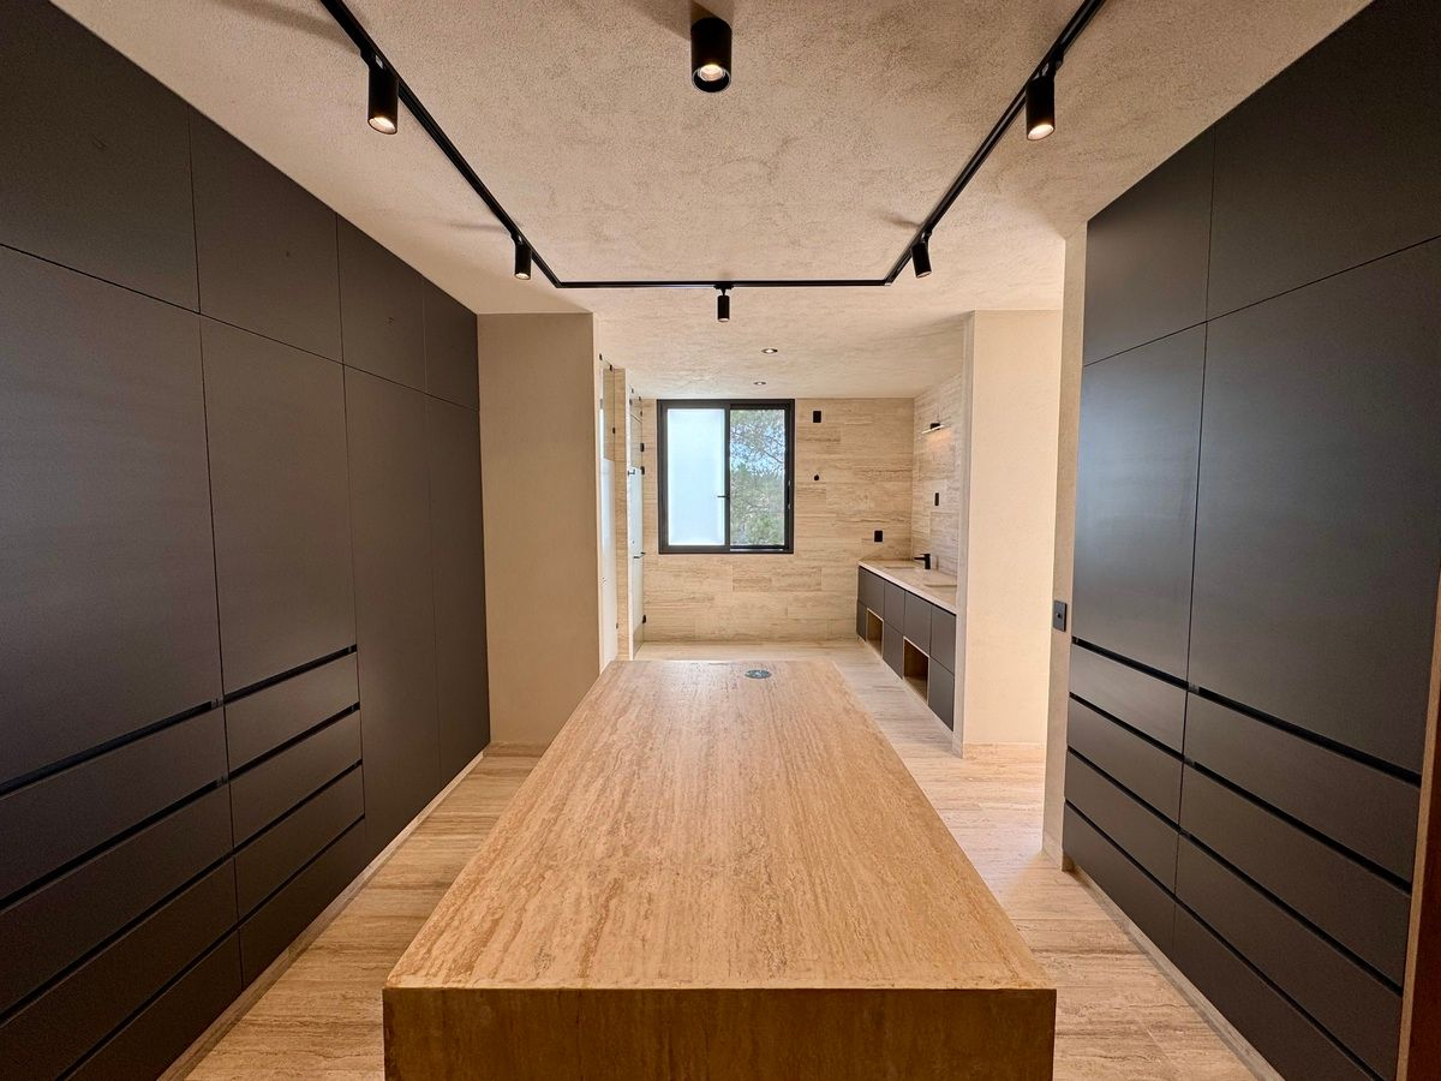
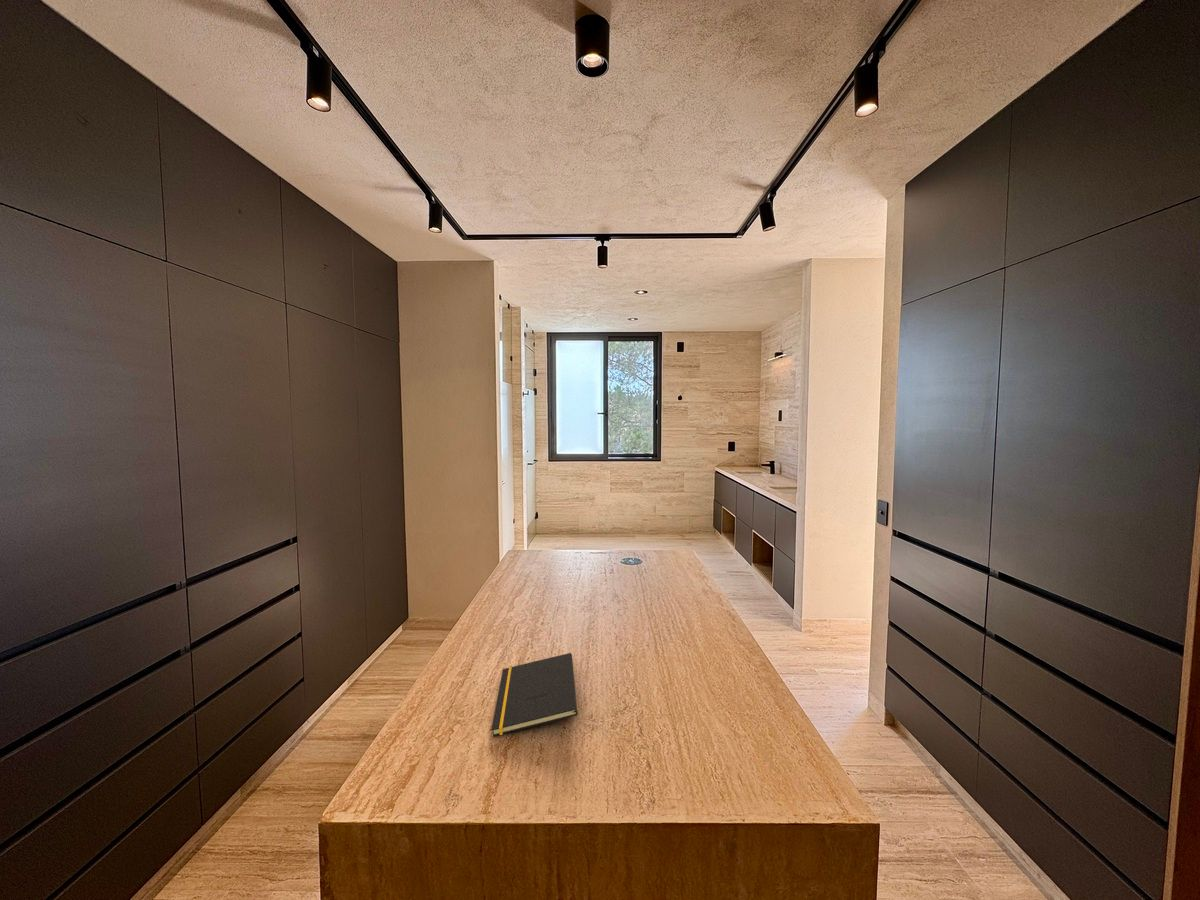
+ notepad (536, 689)
